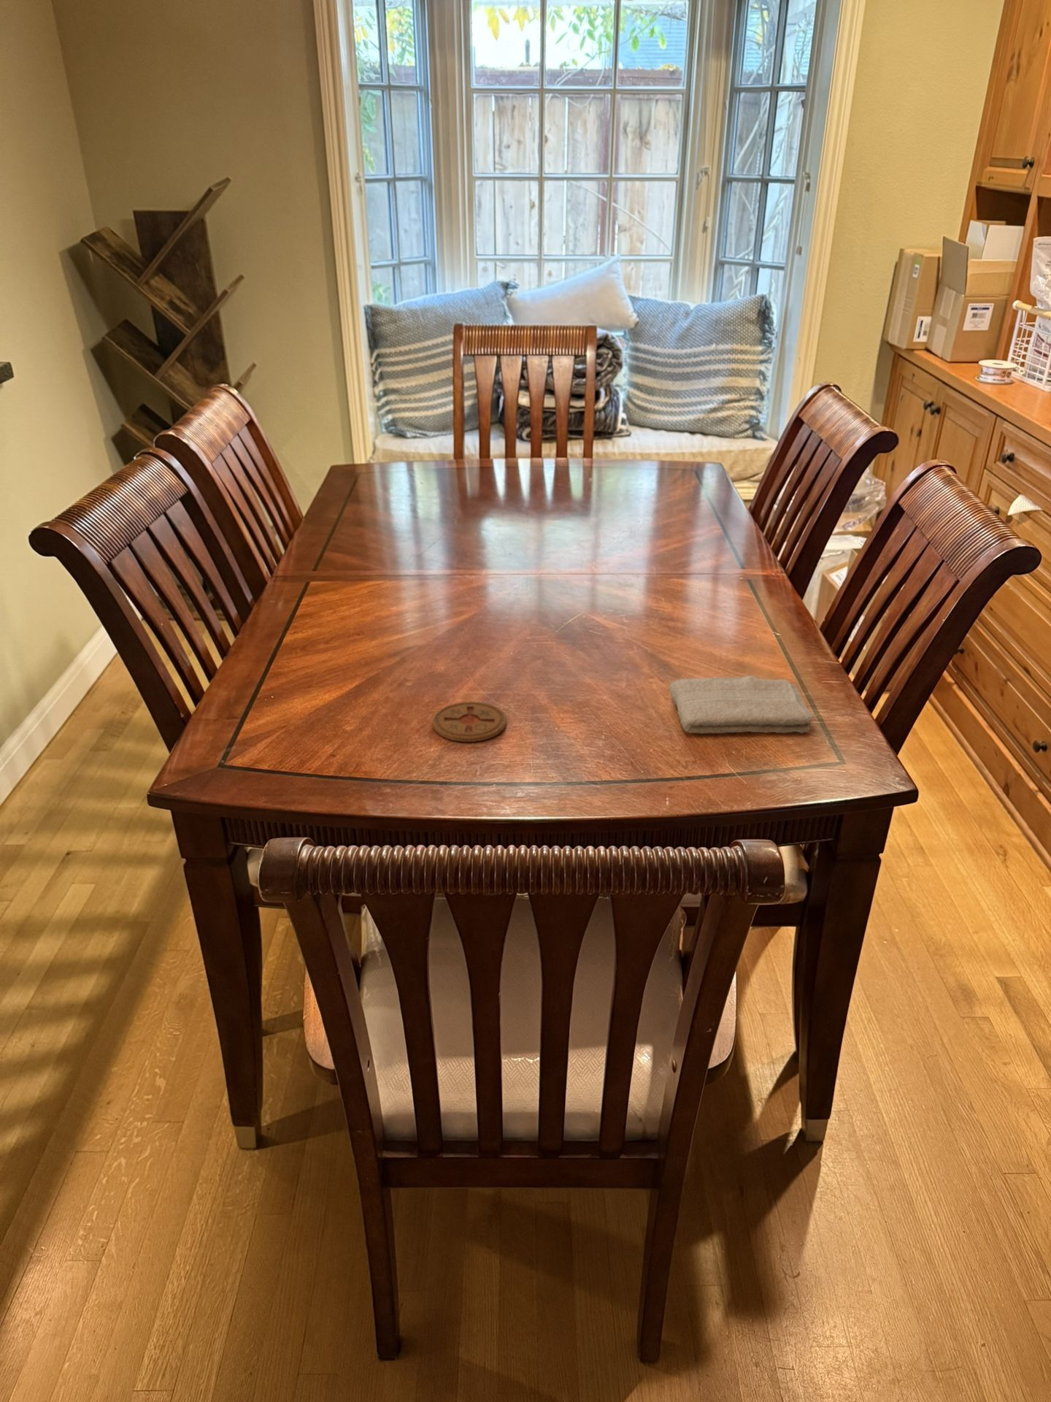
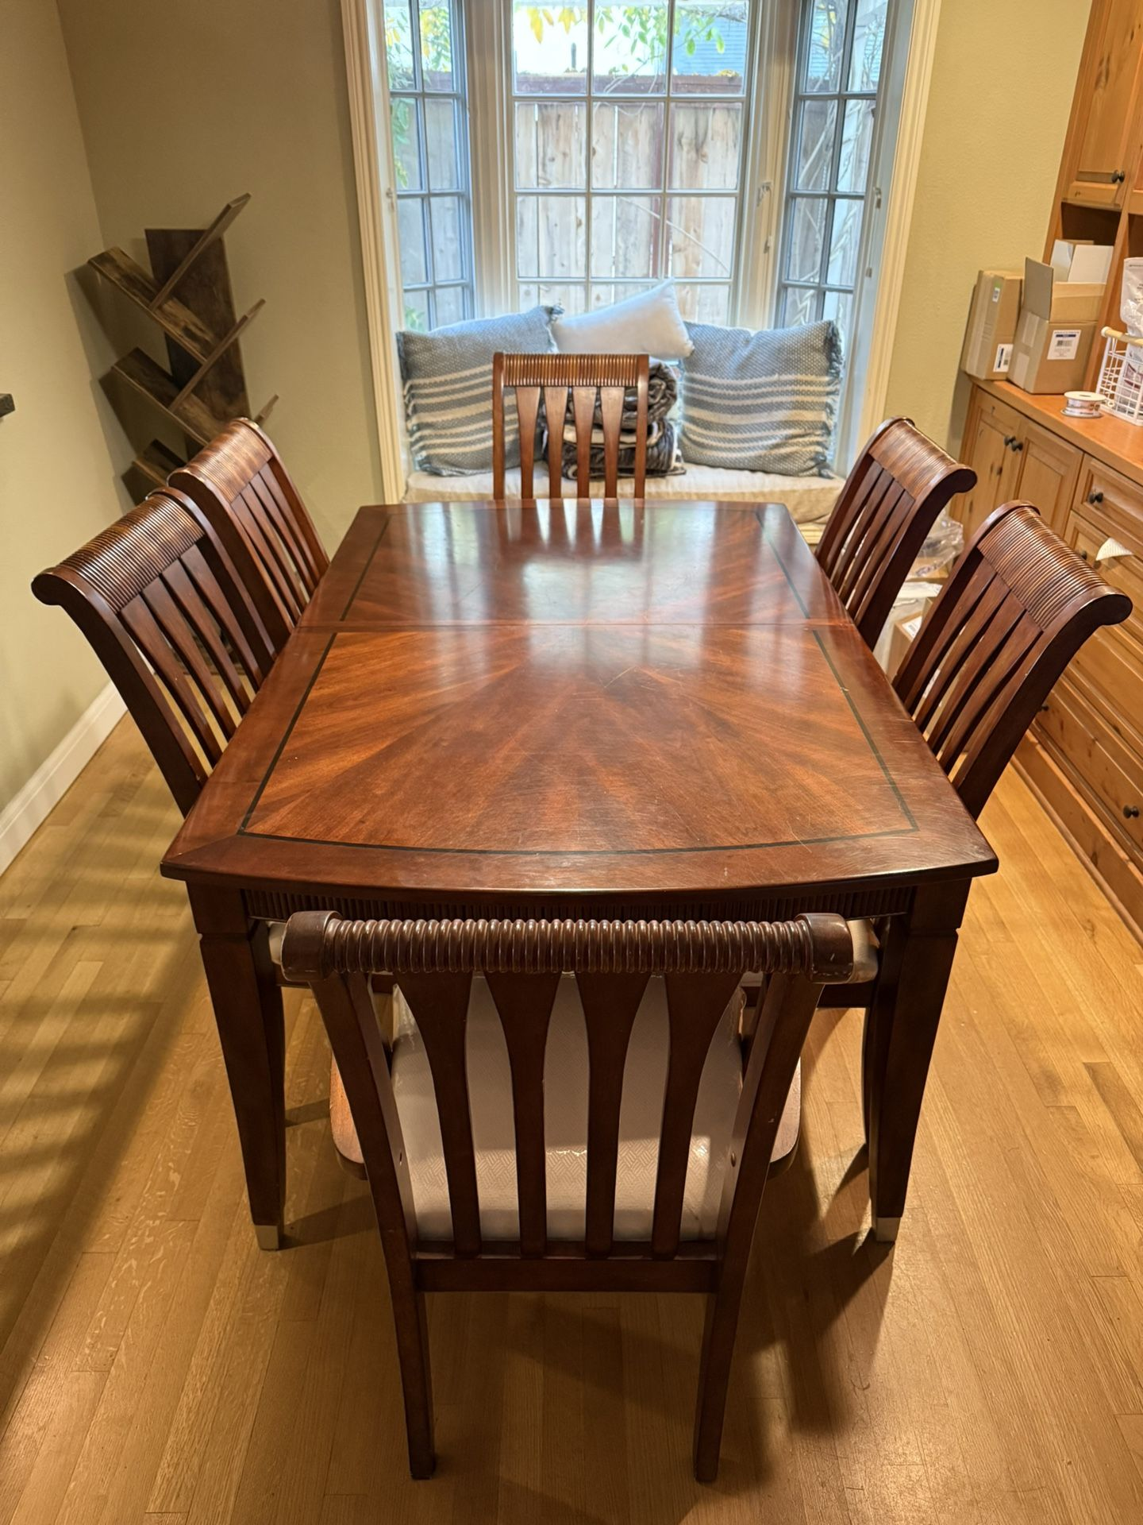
- coaster (469, 721)
- washcloth (740, 704)
